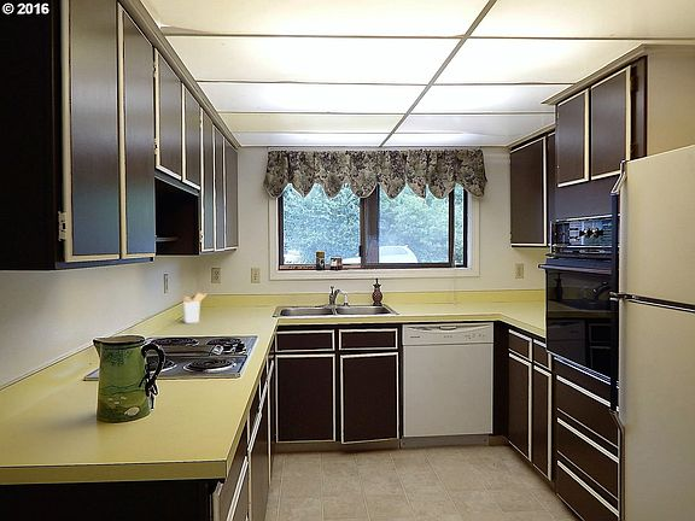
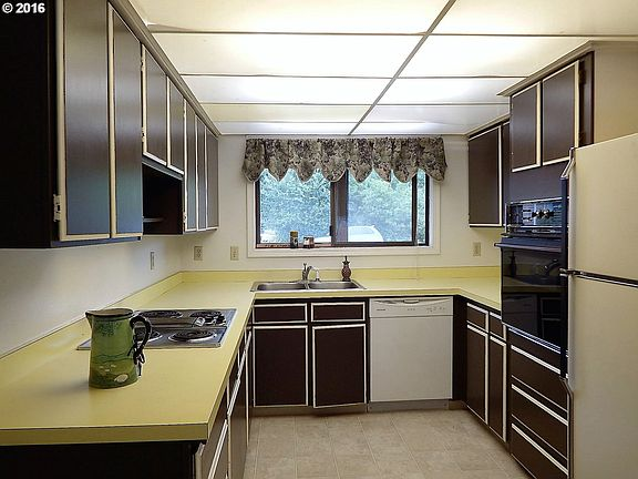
- utensil holder (194, 306)
